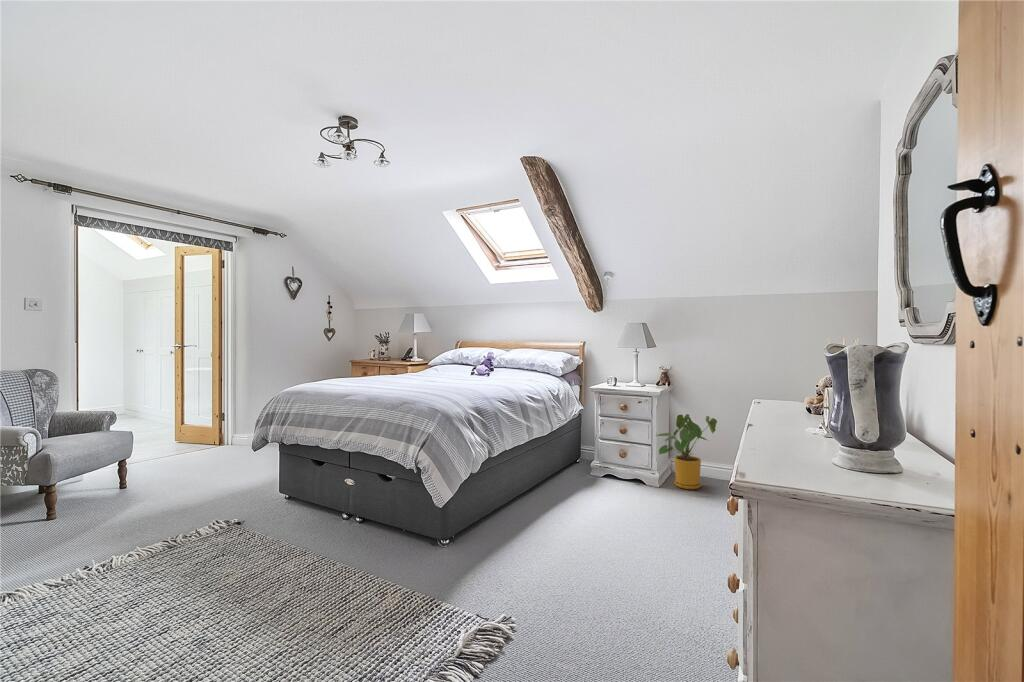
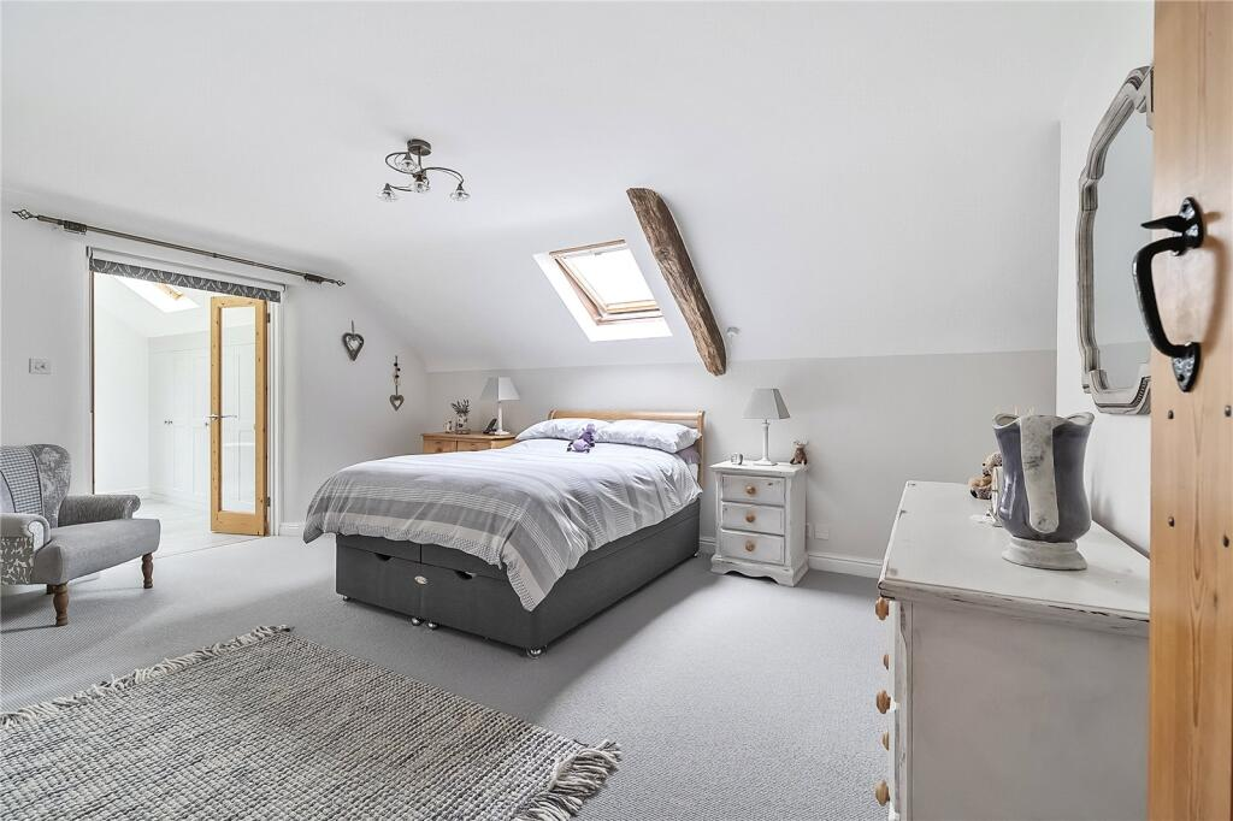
- house plant (685, 450)
